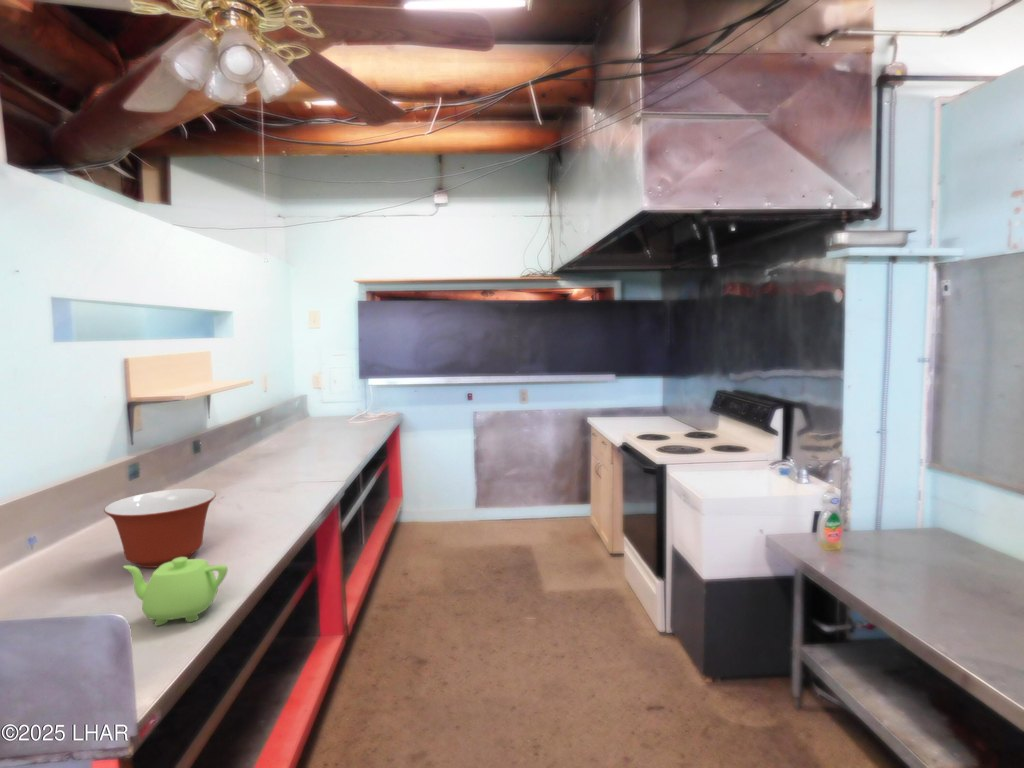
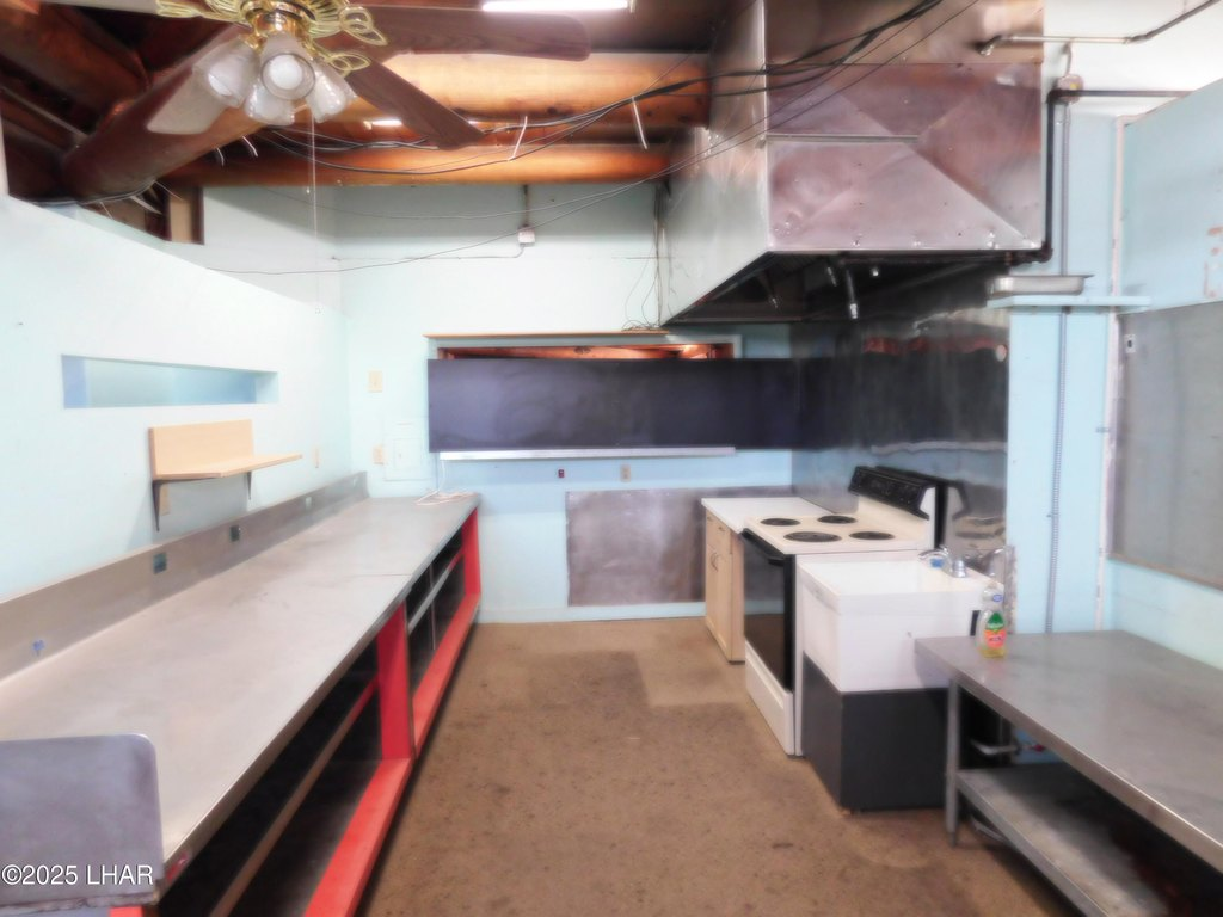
- teapot (177, 586)
- mixing bowl (164, 529)
